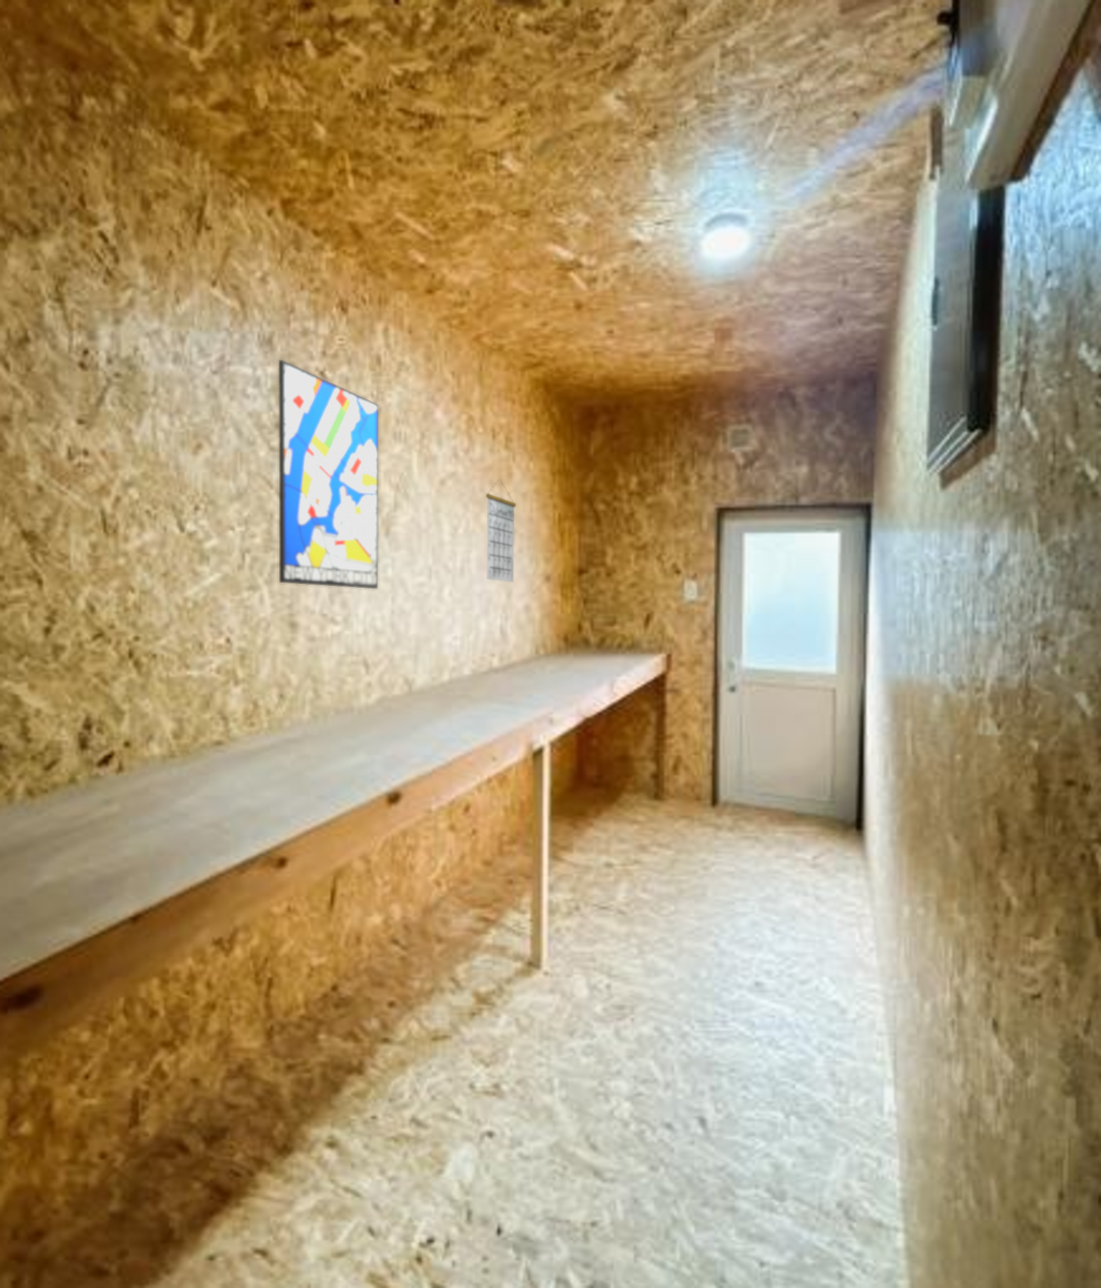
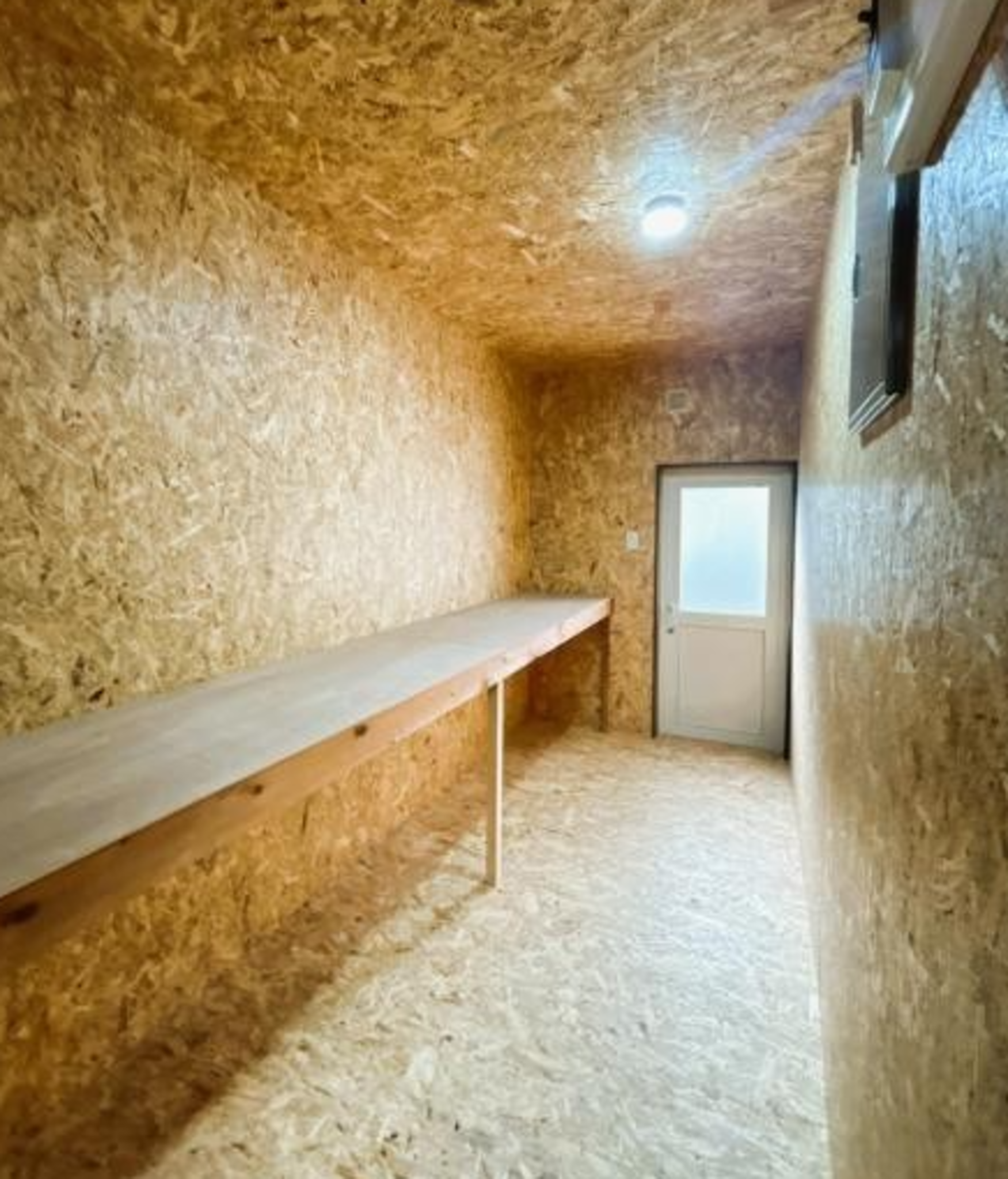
- calendar (501, 530)
- wall art (333, 485)
